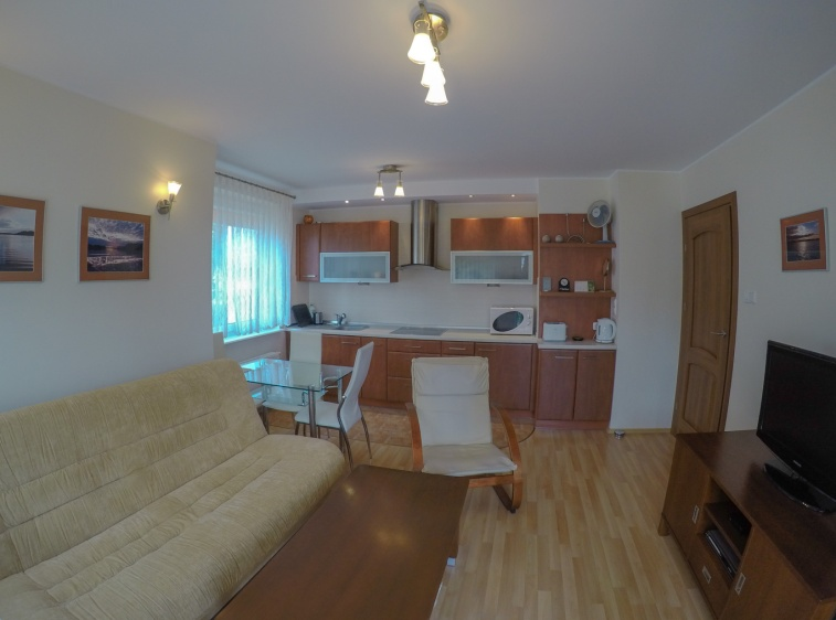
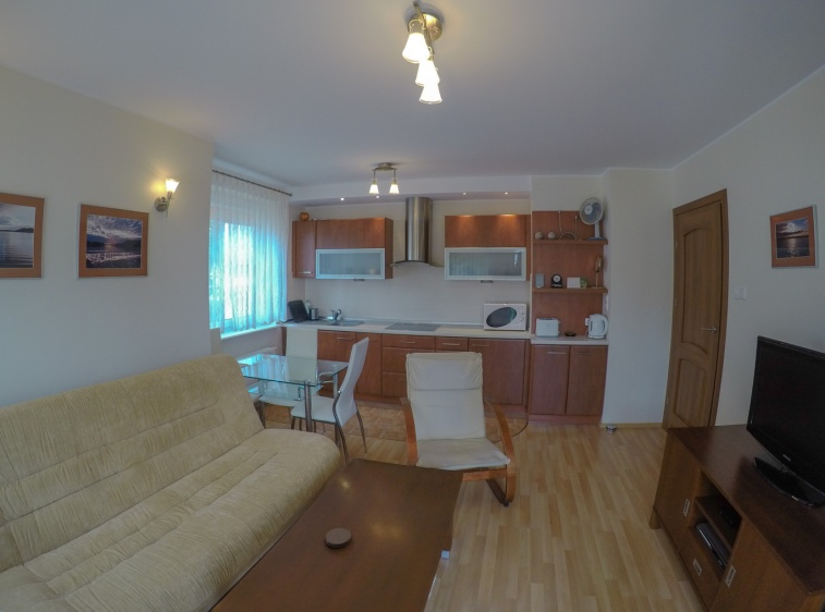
+ coaster (338, 537)
